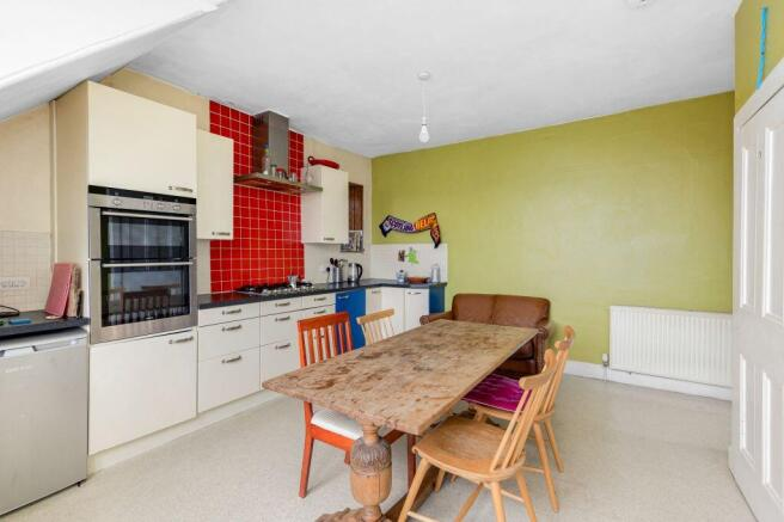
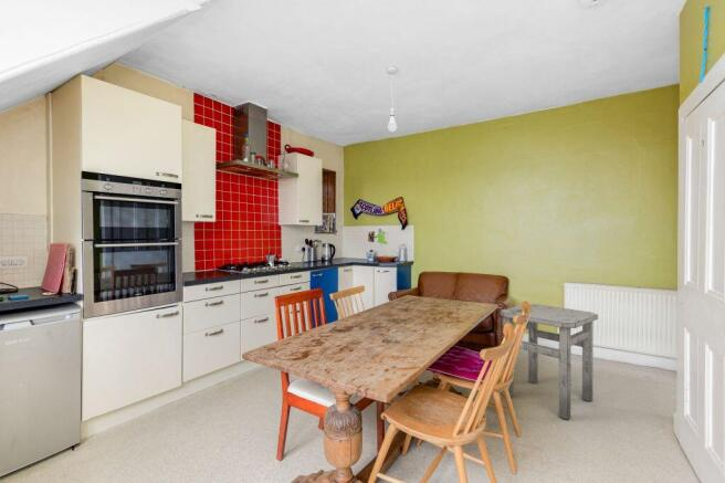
+ side table (547, 355)
